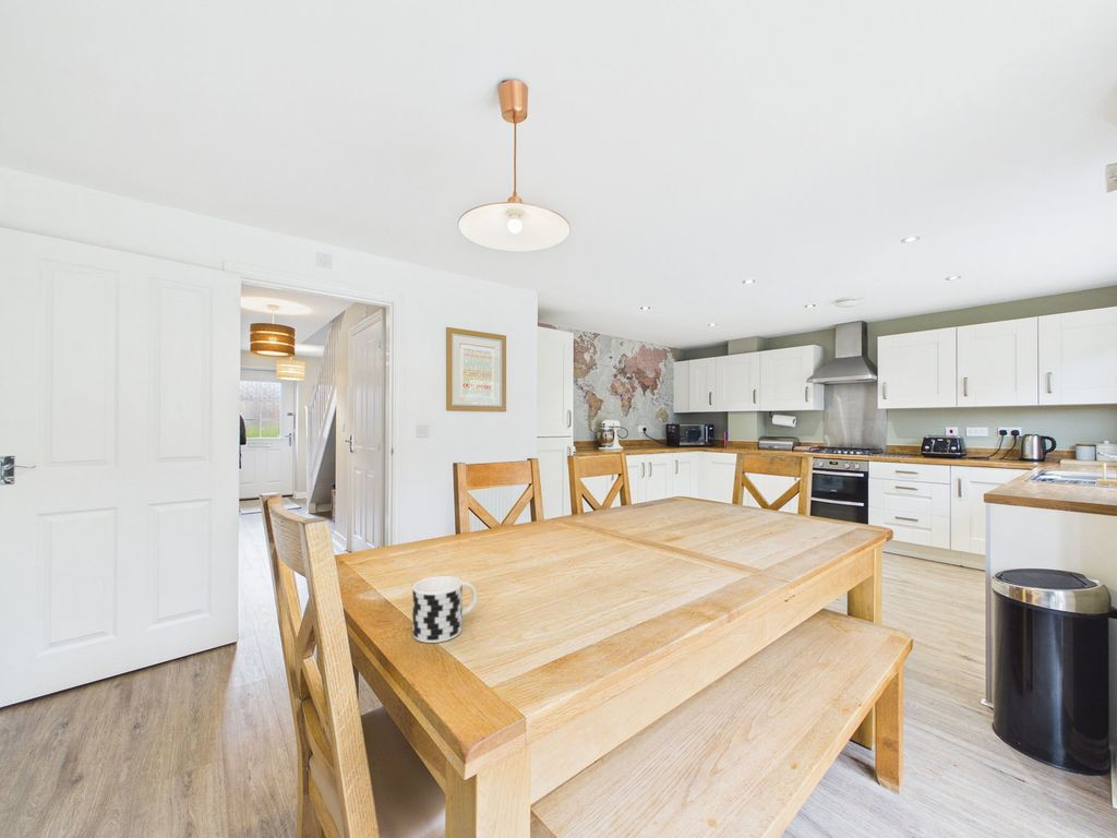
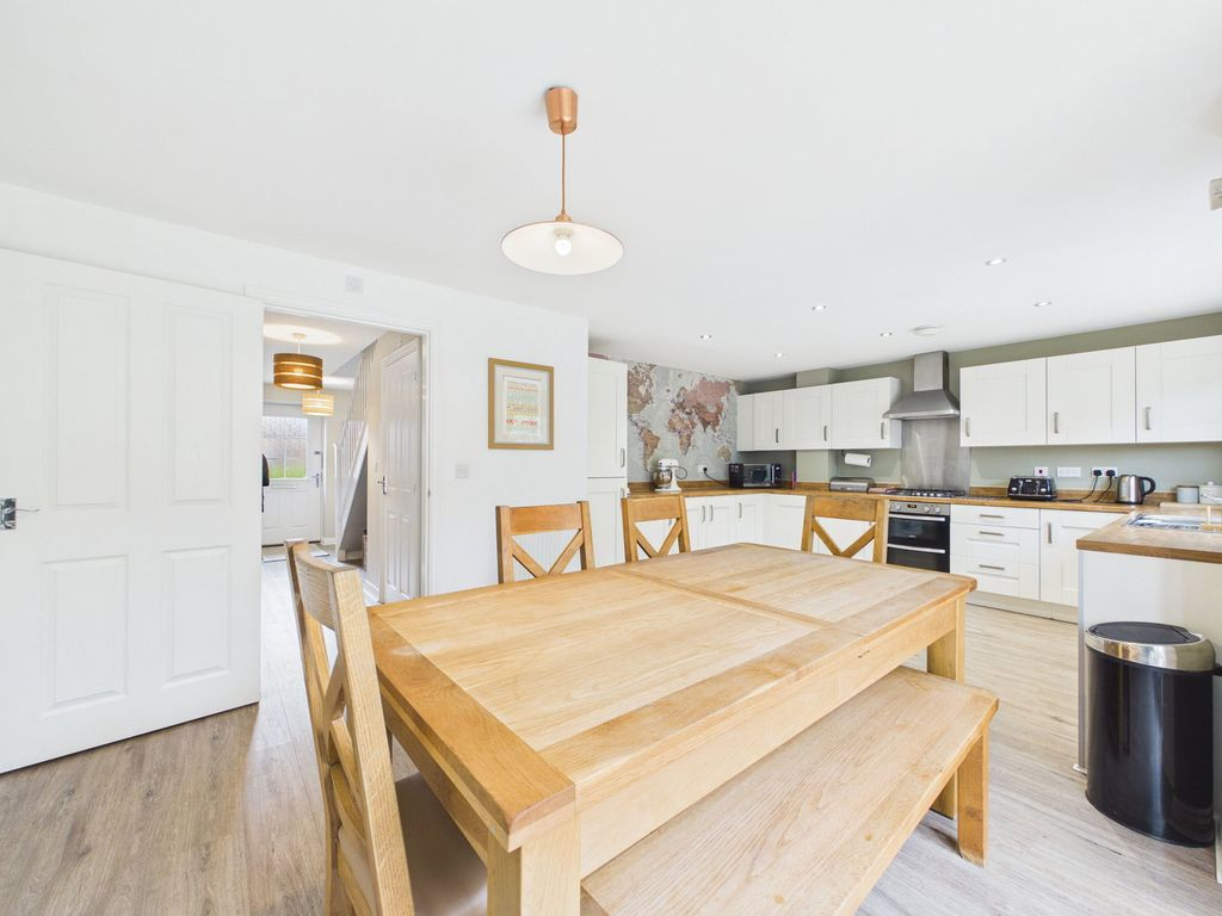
- cup (445, 606)
